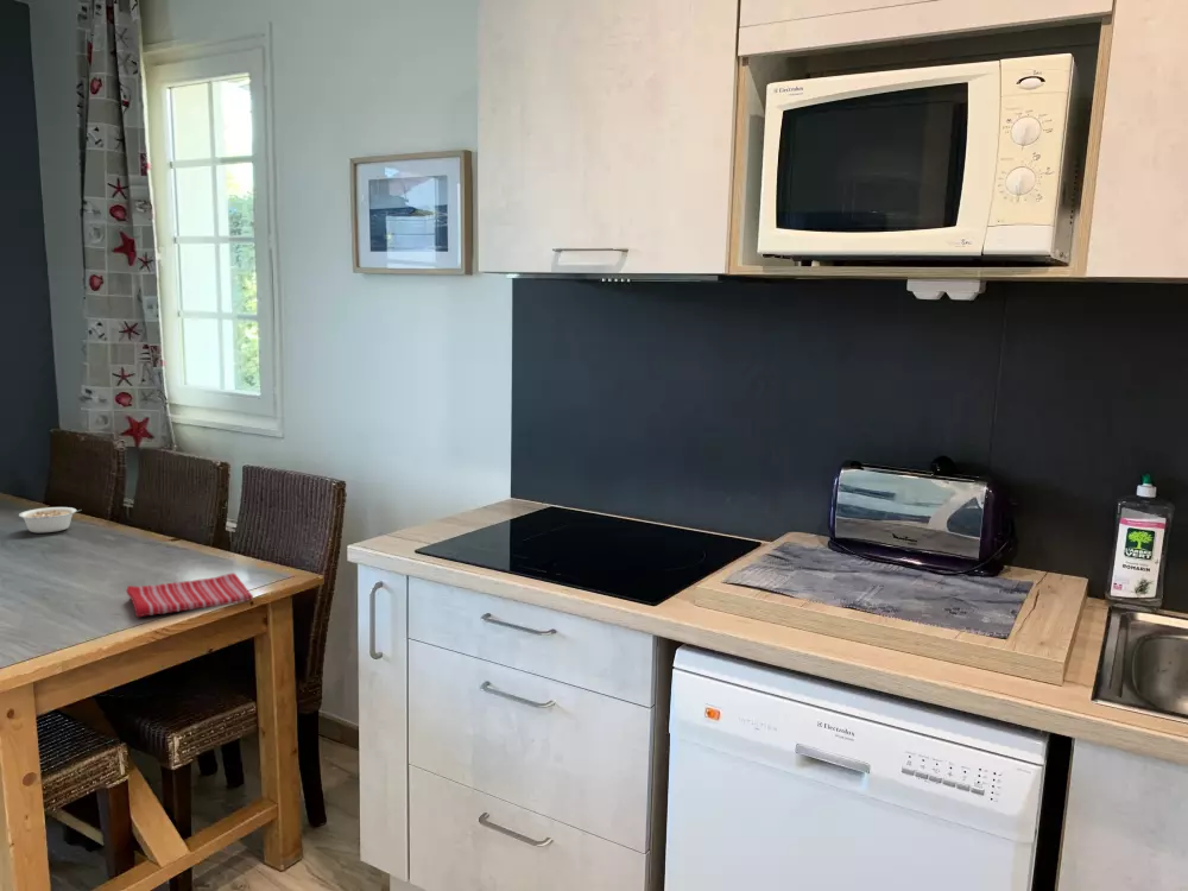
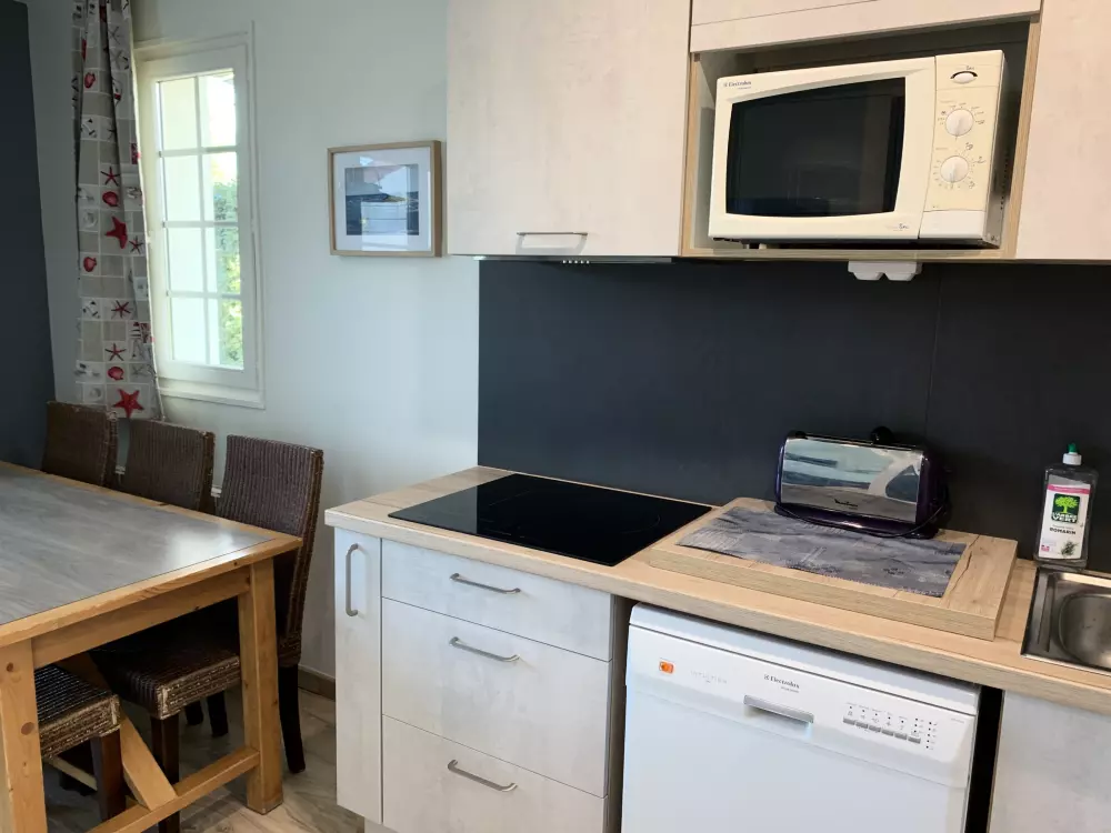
- legume (50, 518)
- dish towel (189, 593)
